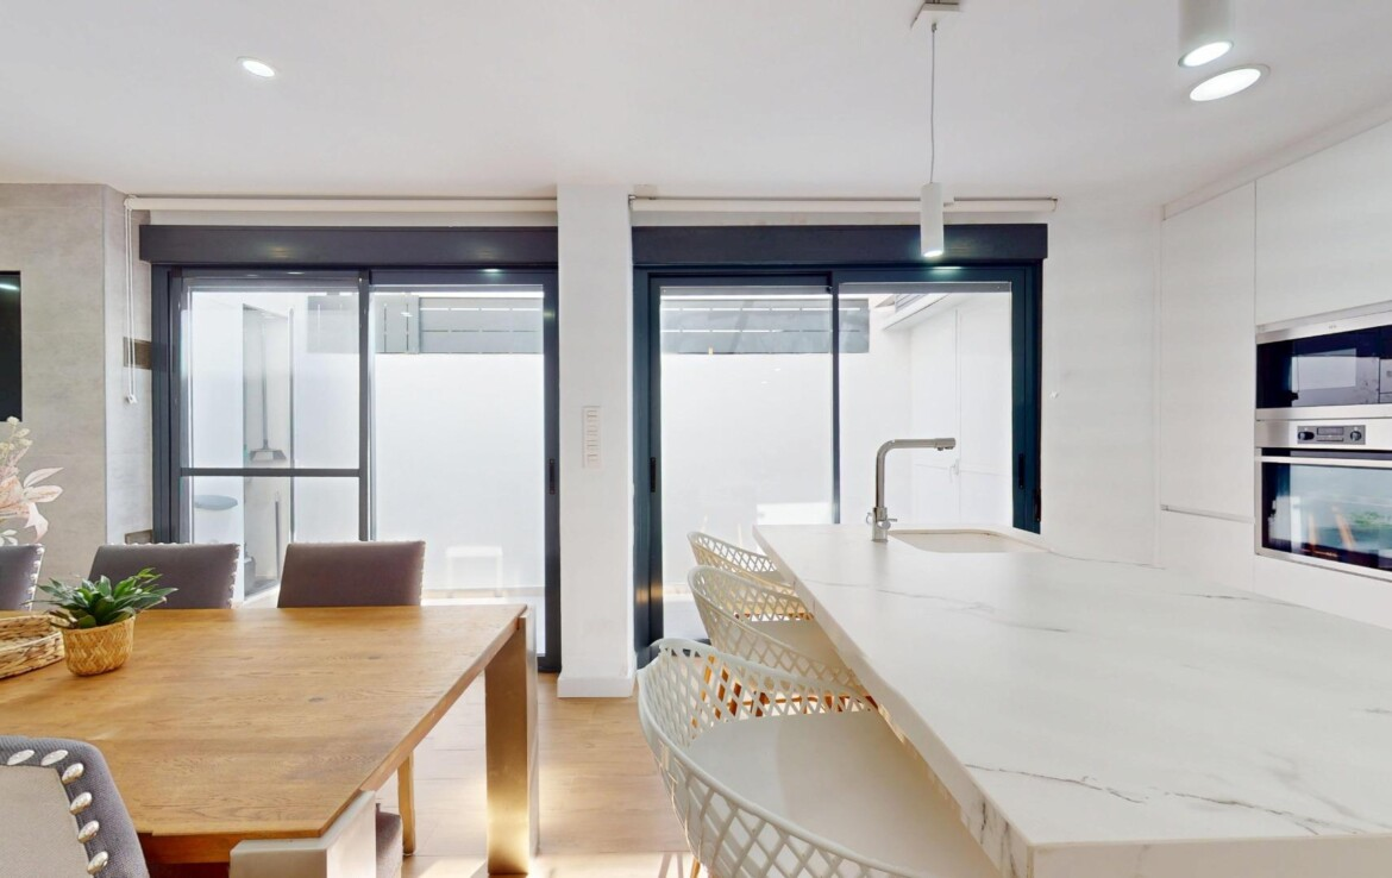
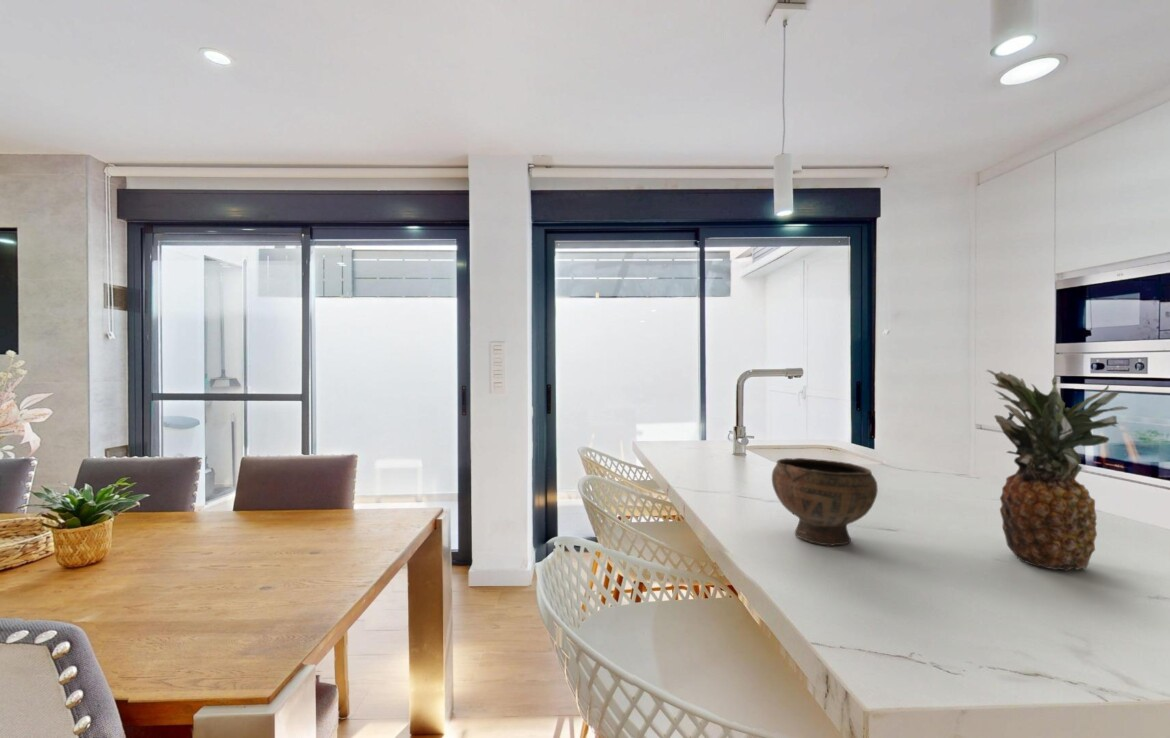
+ fruit (1051, 465)
+ bowl (822, 499)
